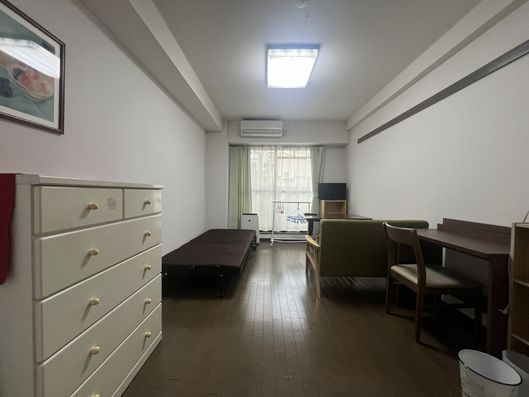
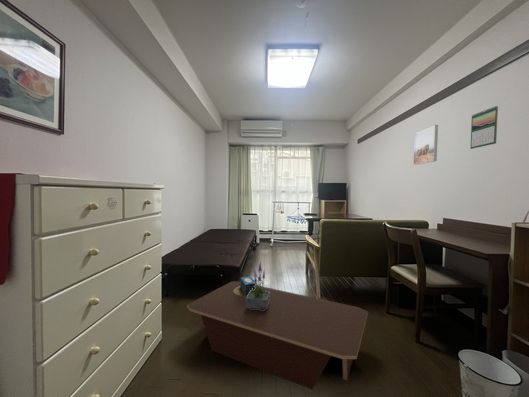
+ coffee table (275, 326)
+ potted plant (258, 283)
+ calendar (483, 128)
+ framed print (424, 146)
+ tissue box (248, 285)
